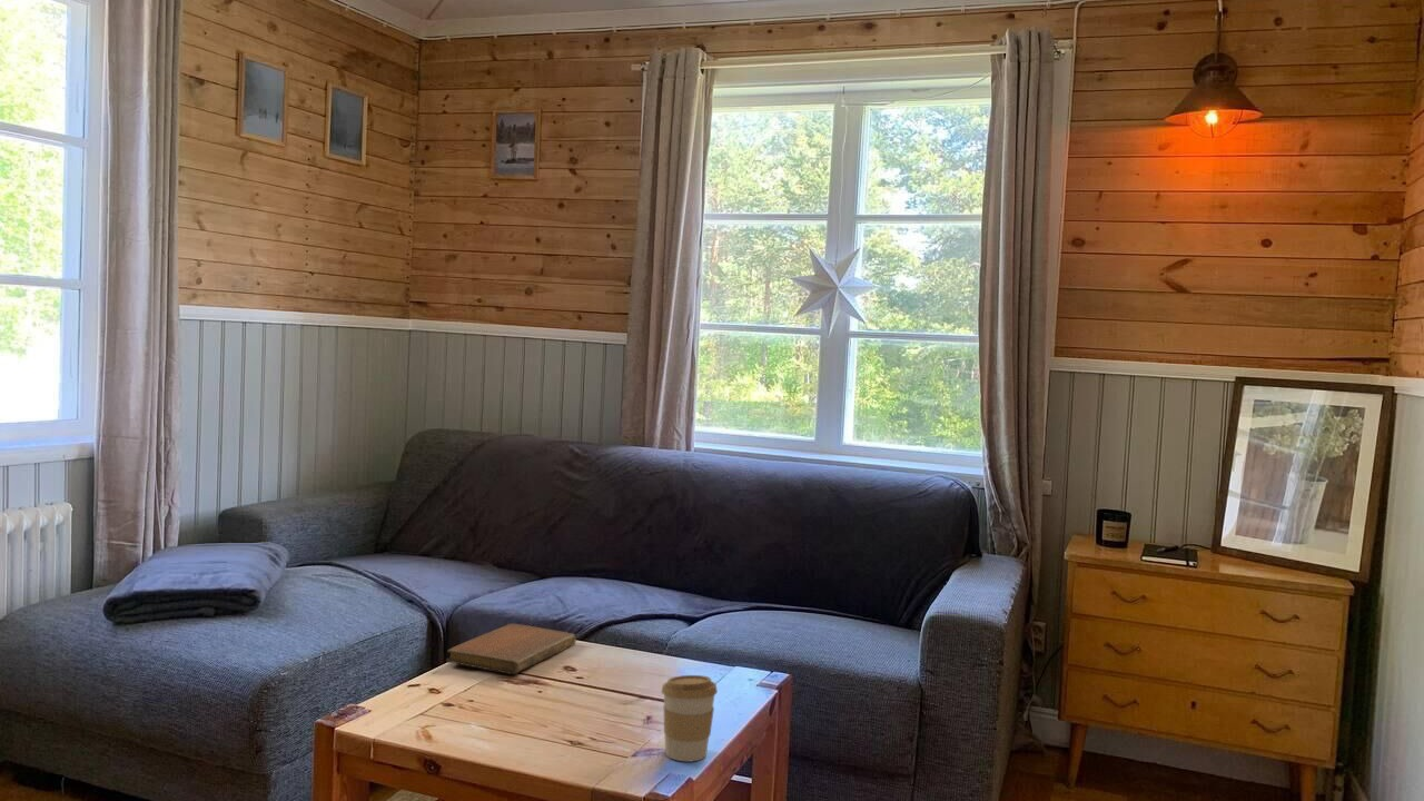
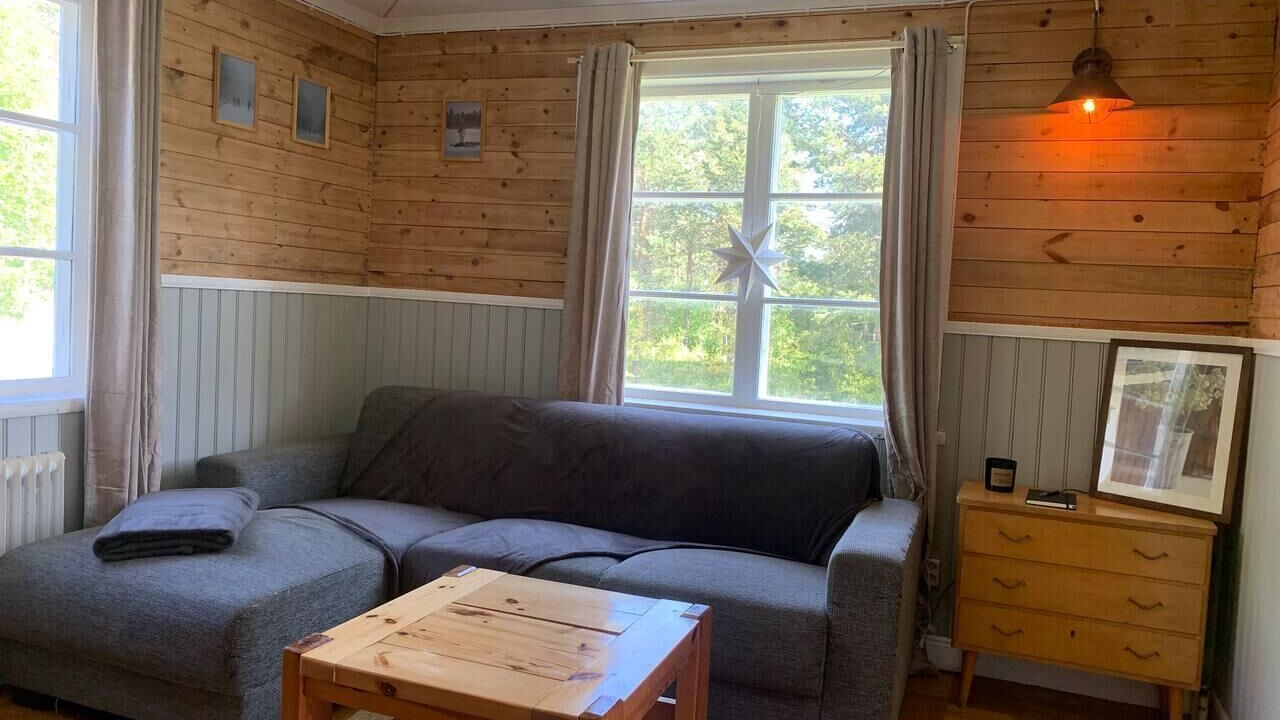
- notebook (513, 646)
- coffee cup (688, 715)
